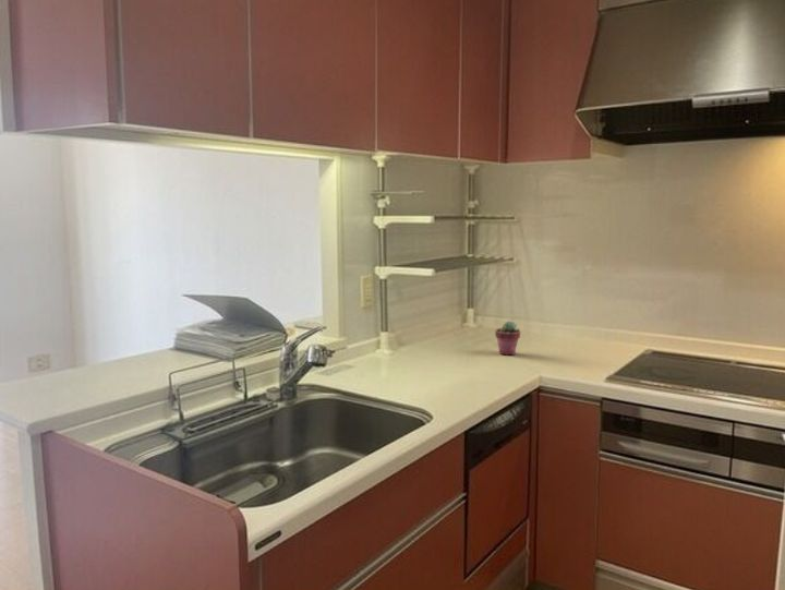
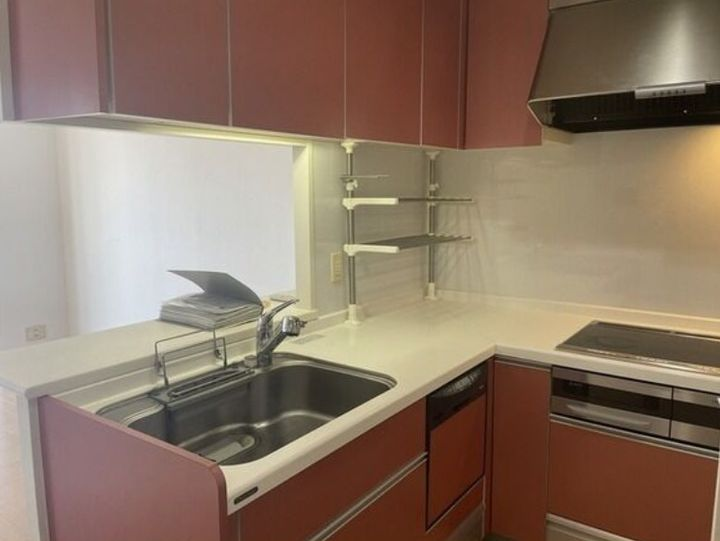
- potted succulent (507, 337)
